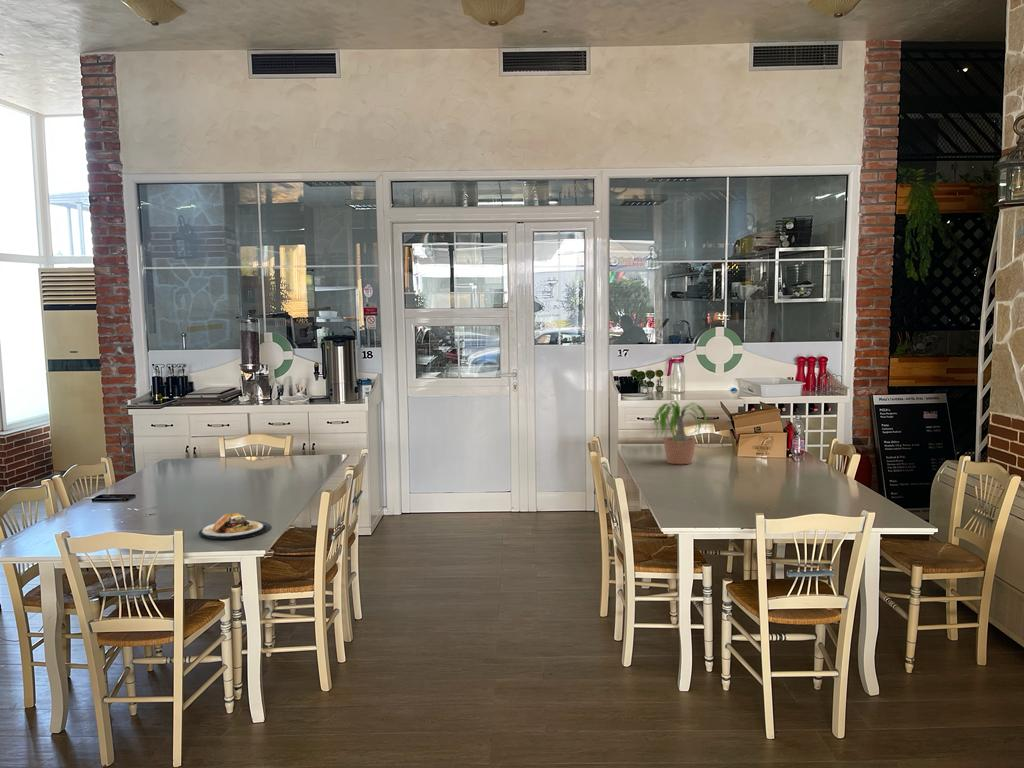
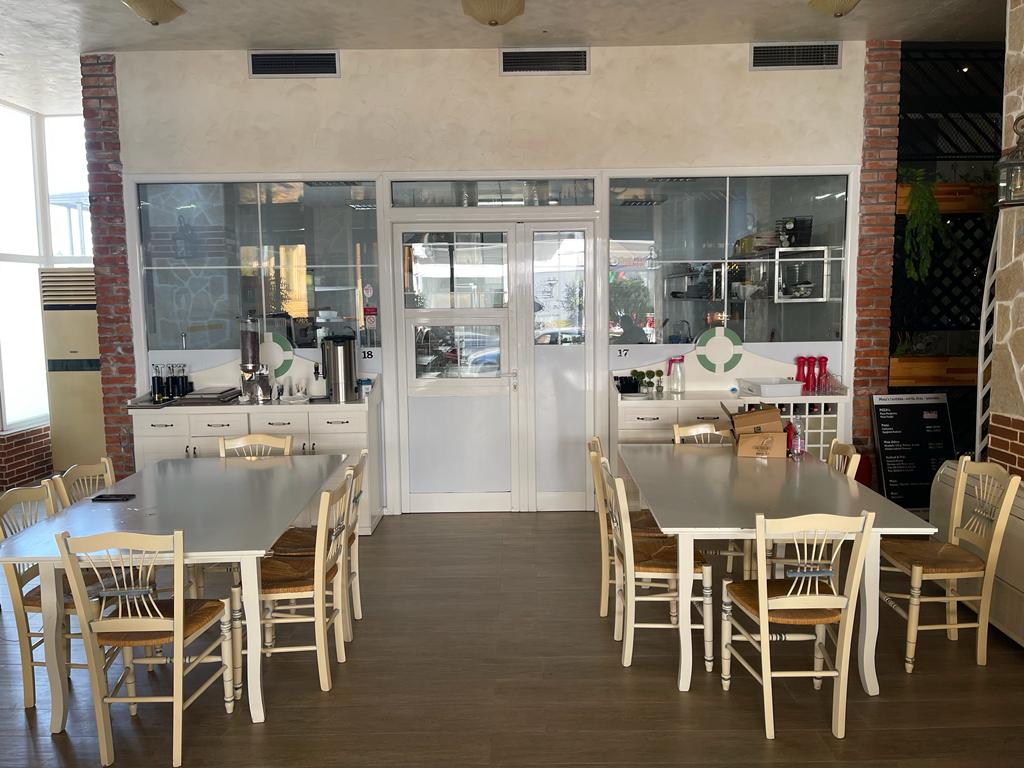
- potted plant (672, 432)
- plate (235, 520)
